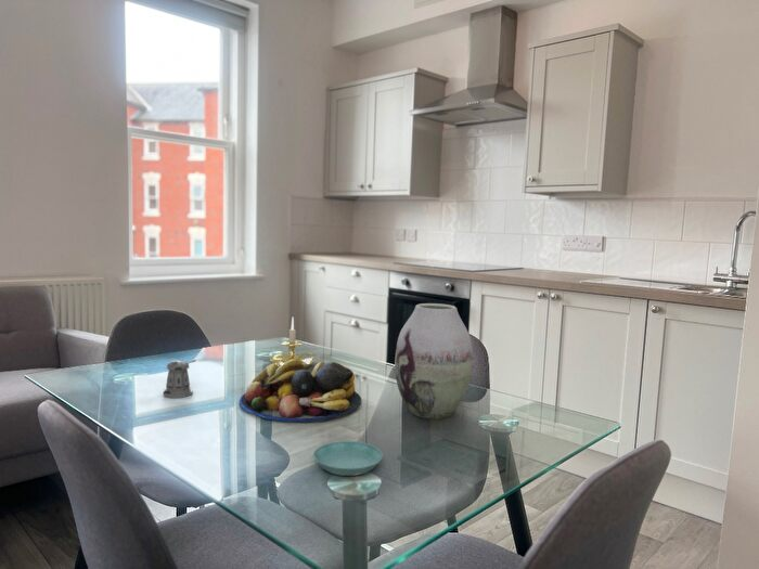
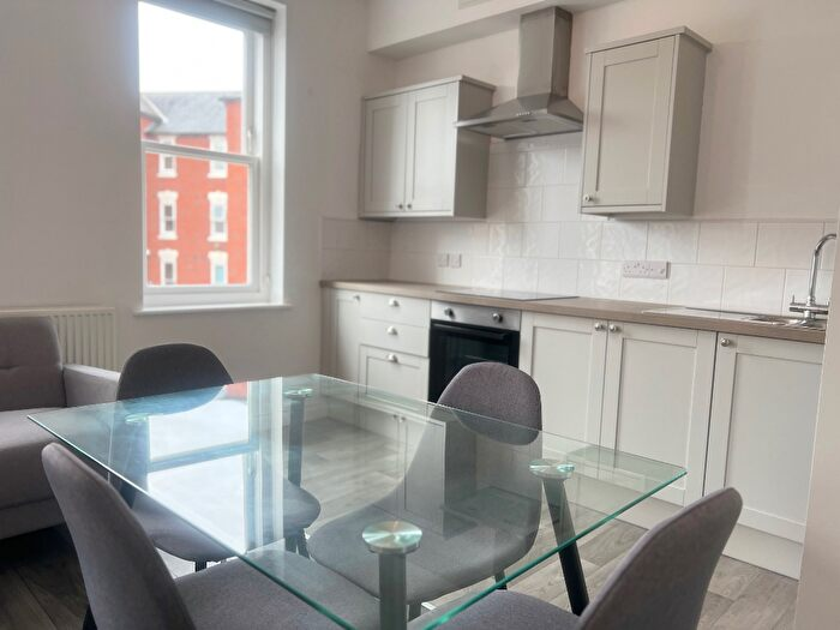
- candle holder (295, 340)
- fruit bowl (300, 380)
- vase (433, 359)
- saucer (347, 460)
- pepper shaker (180, 376)
